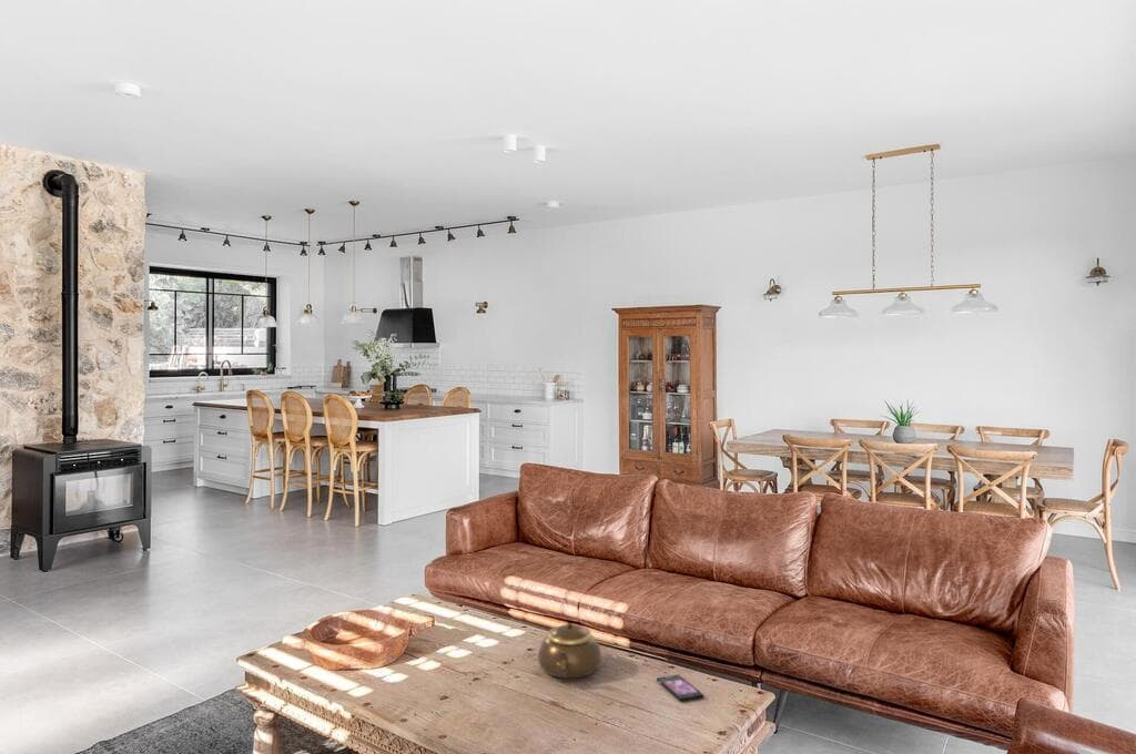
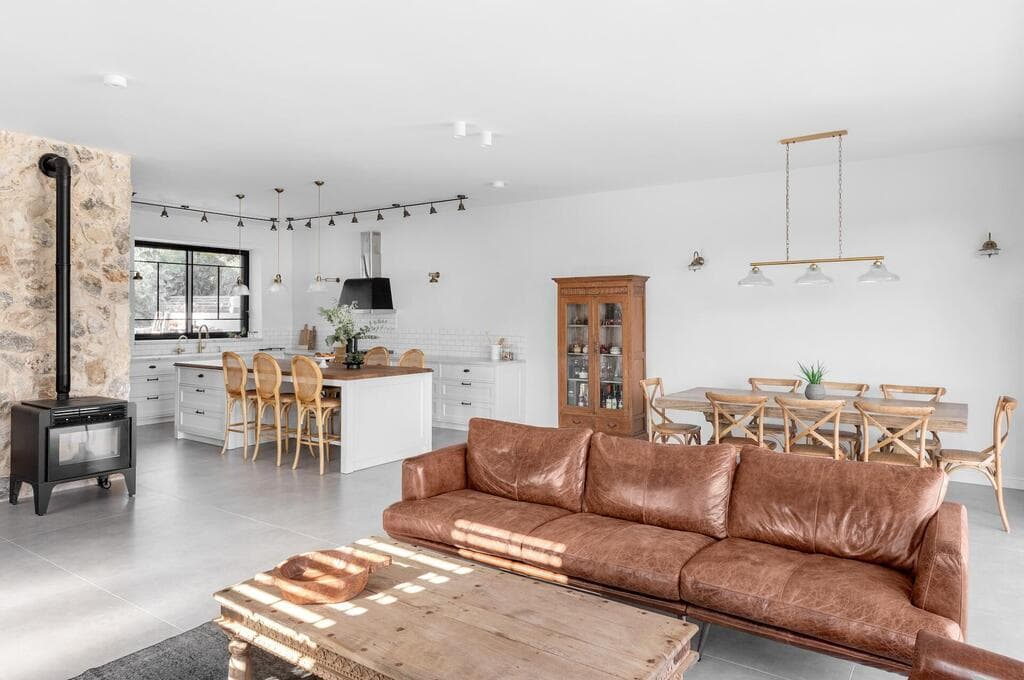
- smartphone (679, 687)
- teapot (570, 646)
